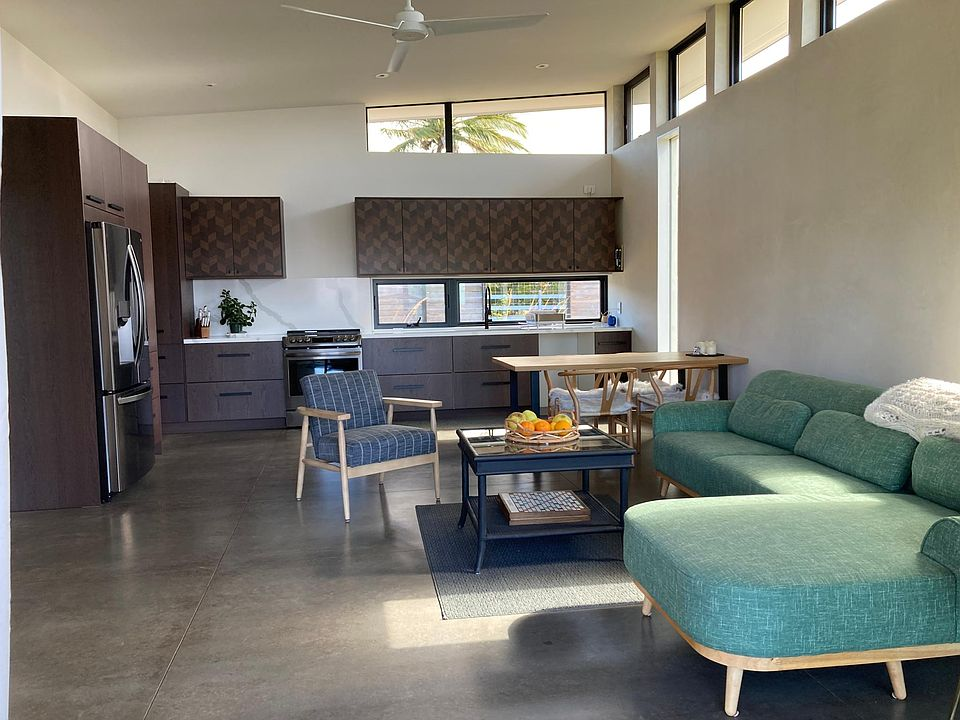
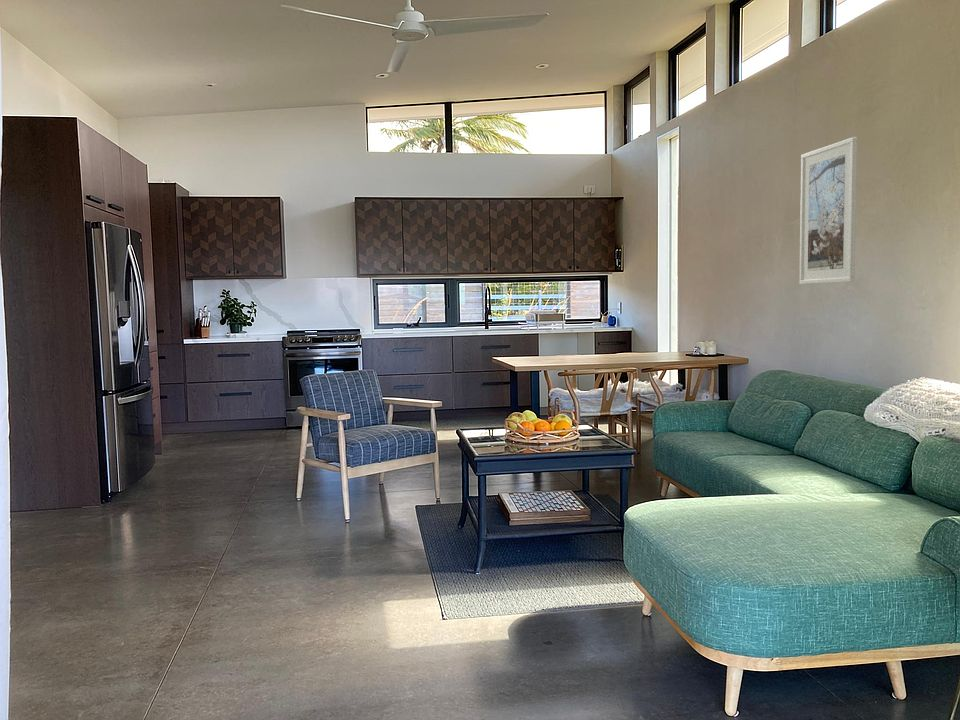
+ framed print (826, 215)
